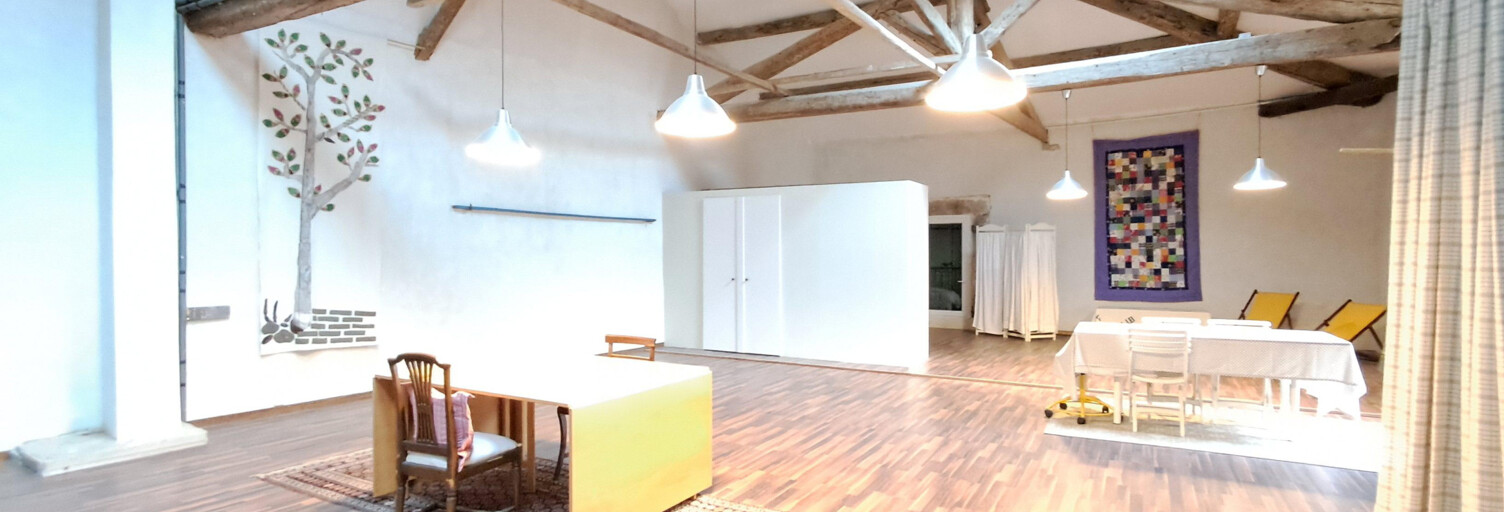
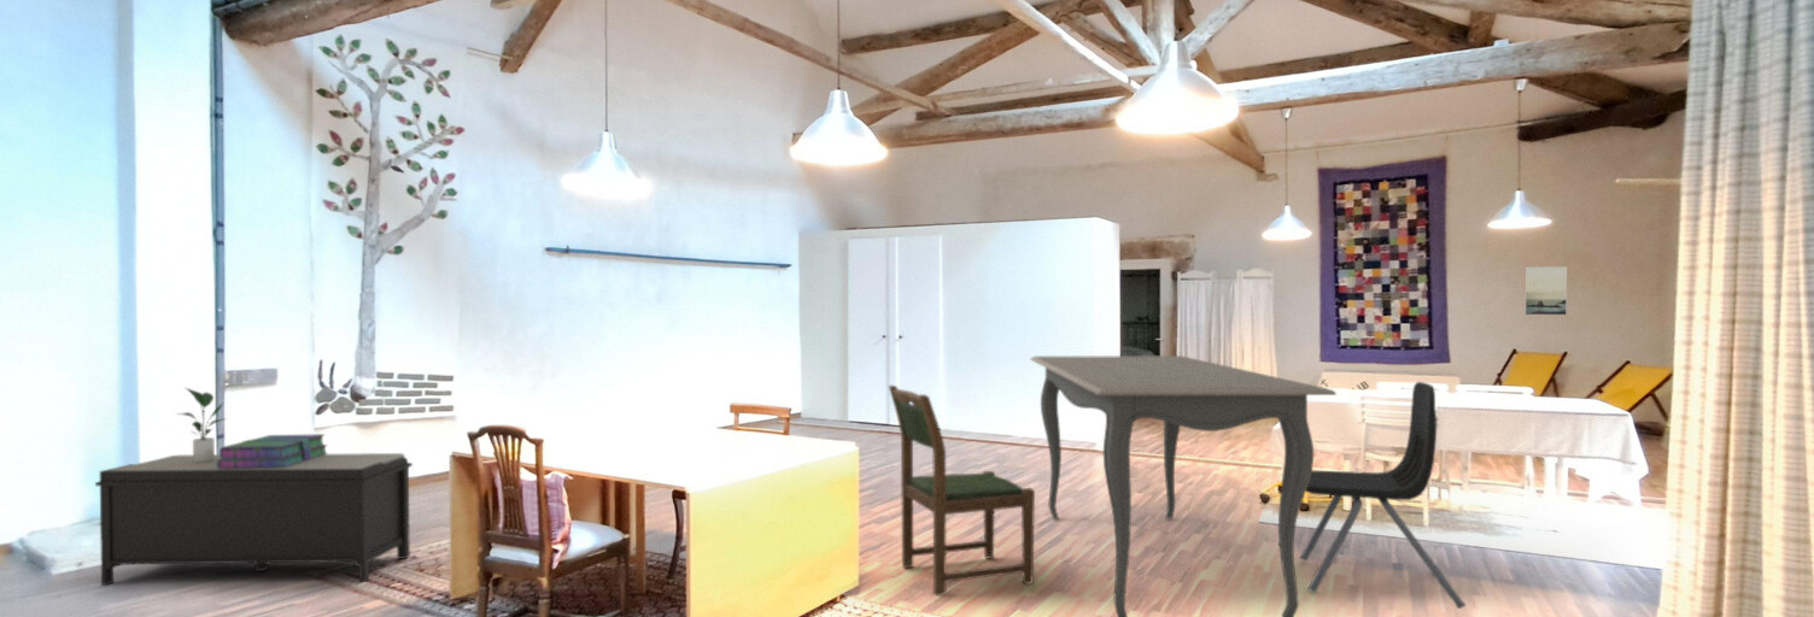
+ potted plant (206, 423)
+ dining table (1164, 464)
+ dining chair (1375, 482)
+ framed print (1545, 290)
+ dining chair (959, 481)
+ stack of books (274, 449)
+ bench (262, 516)
